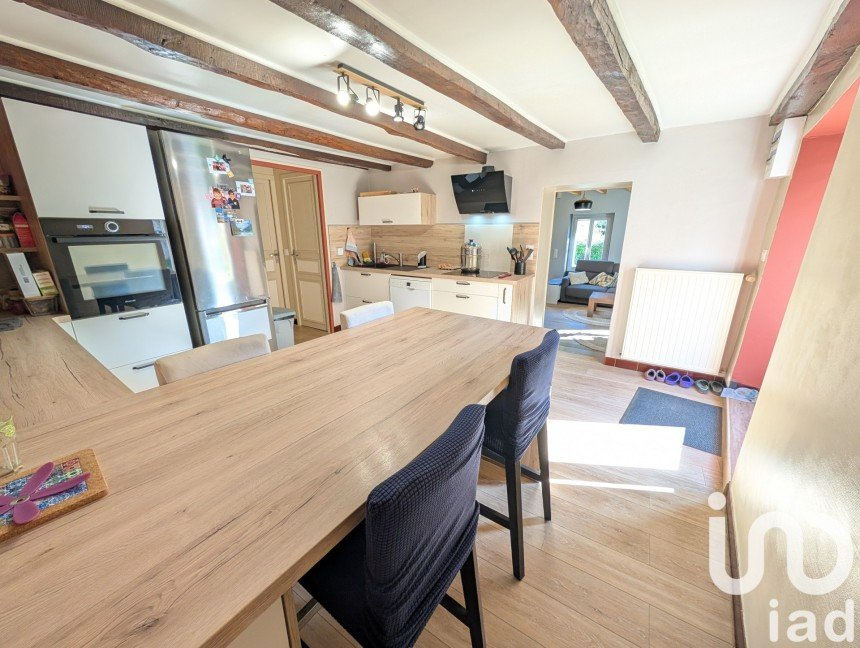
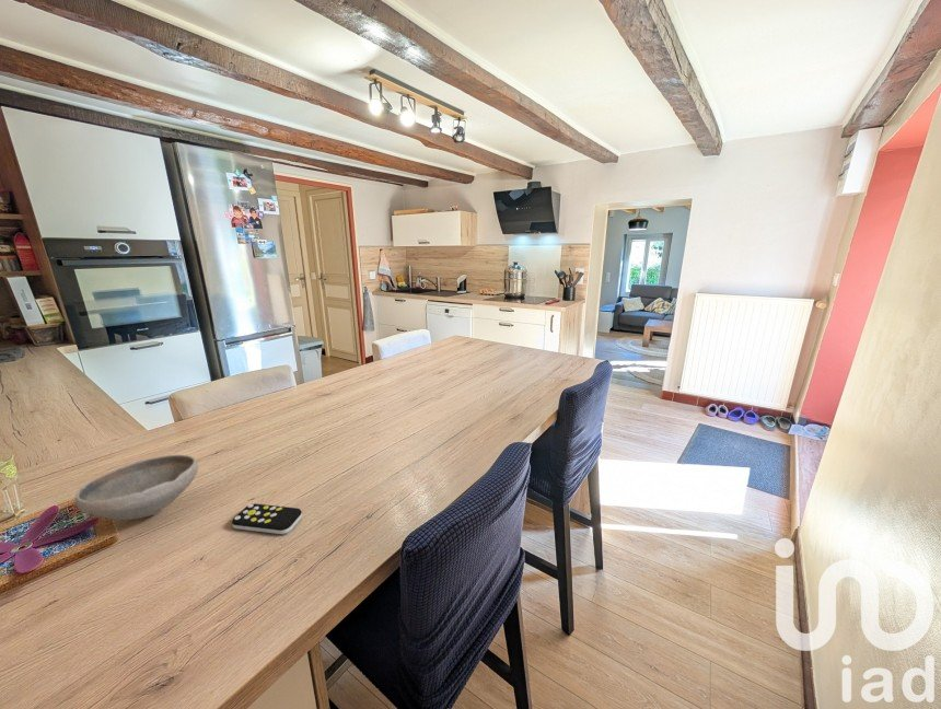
+ remote control (267, 518)
+ bowl (144, 492)
